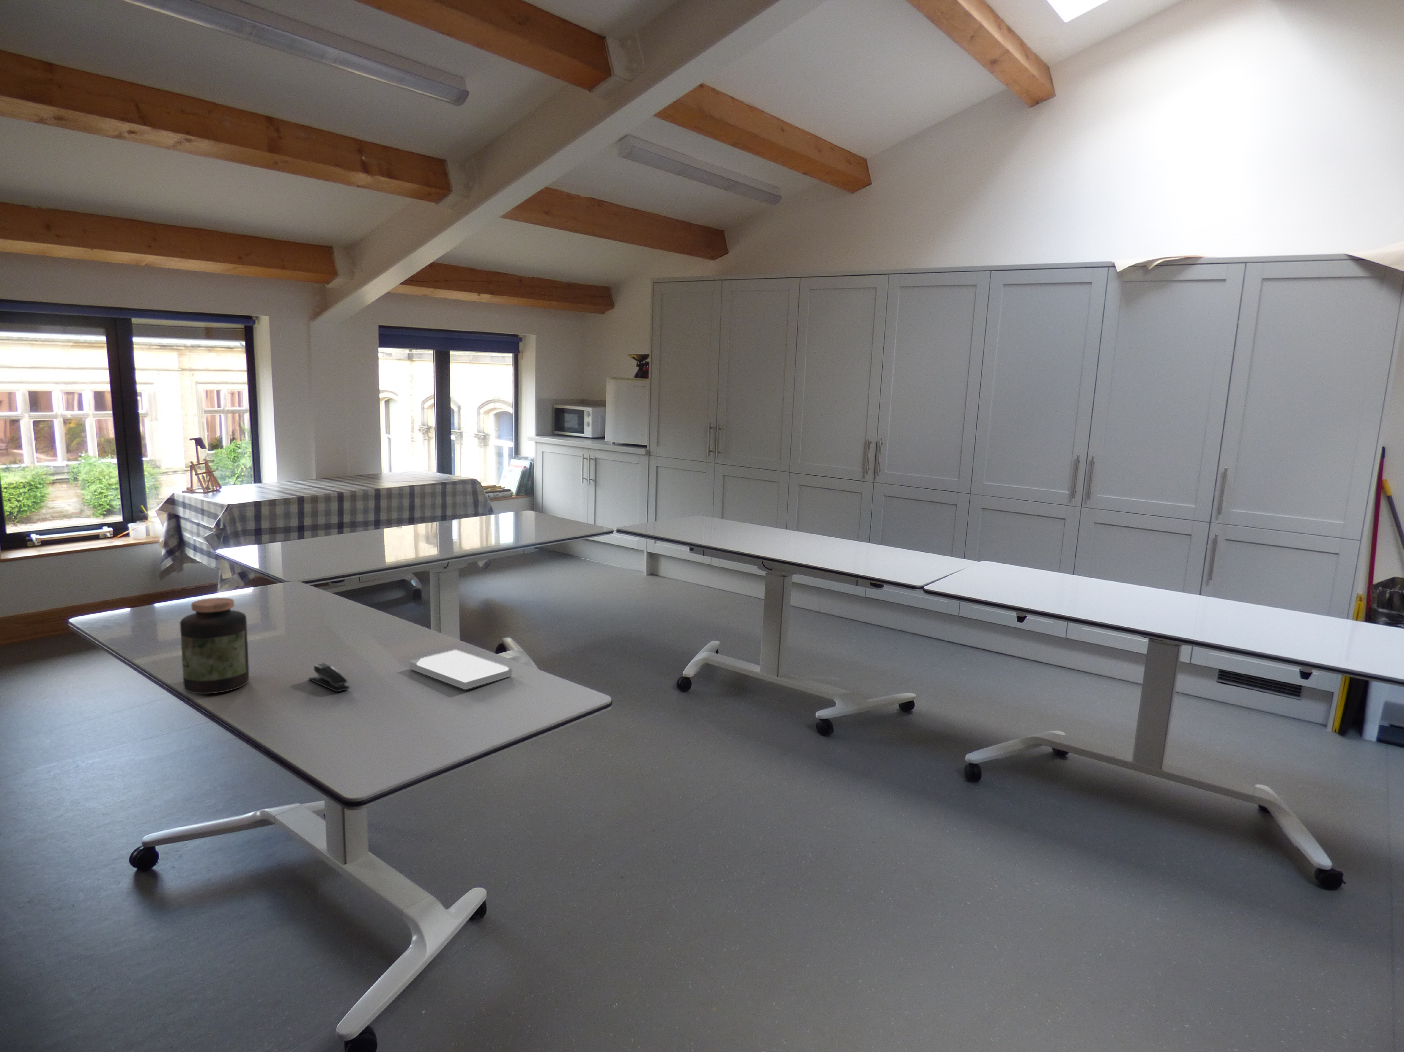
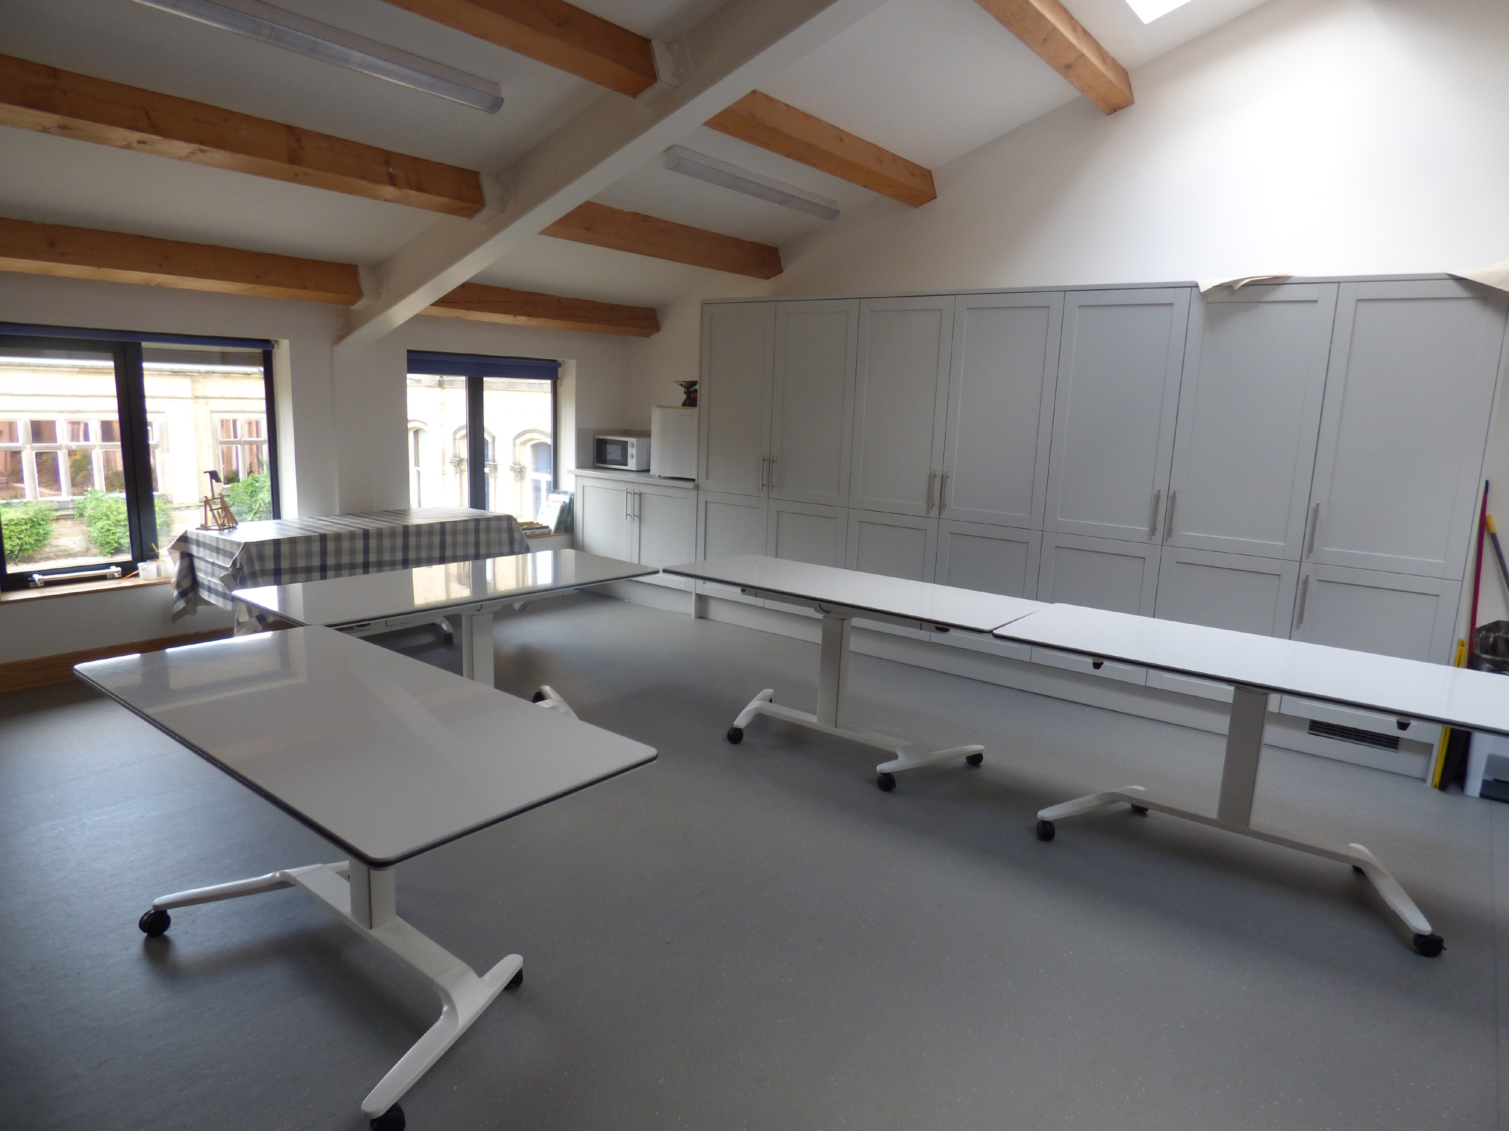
- book (460, 669)
- jar (214, 643)
- stapler (329, 675)
